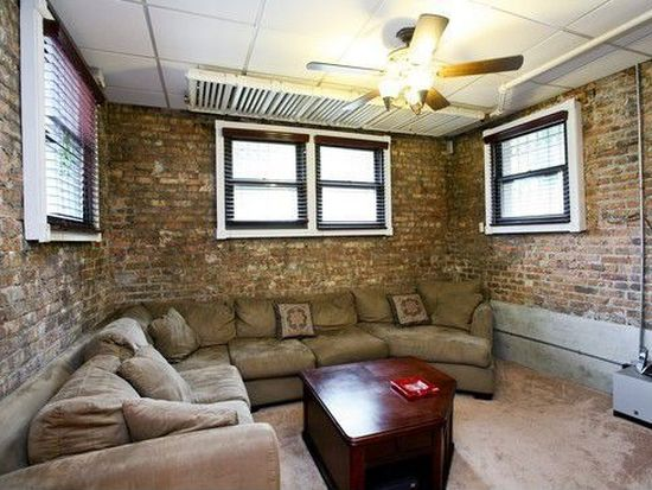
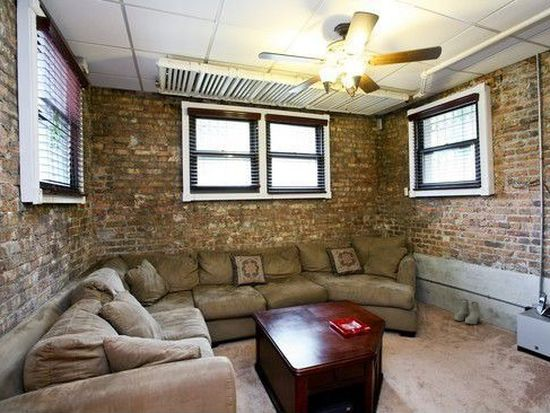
+ boots (467, 311)
